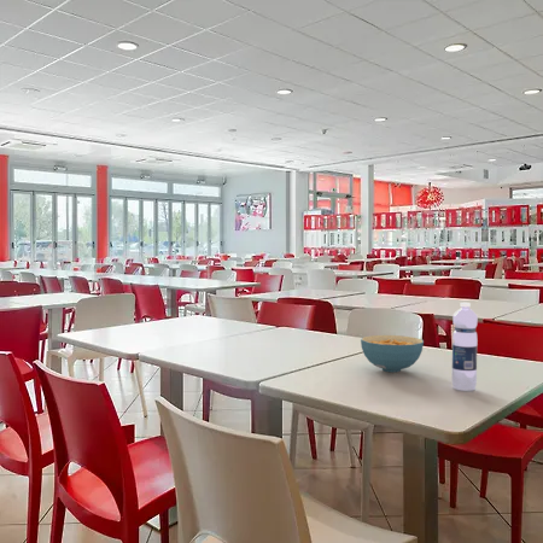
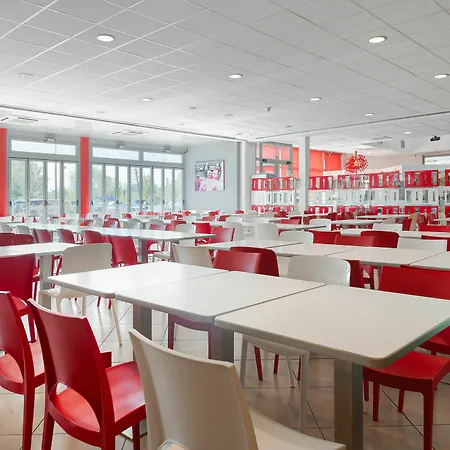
- cereal bowl (391, 355)
- water bottle (465, 345)
